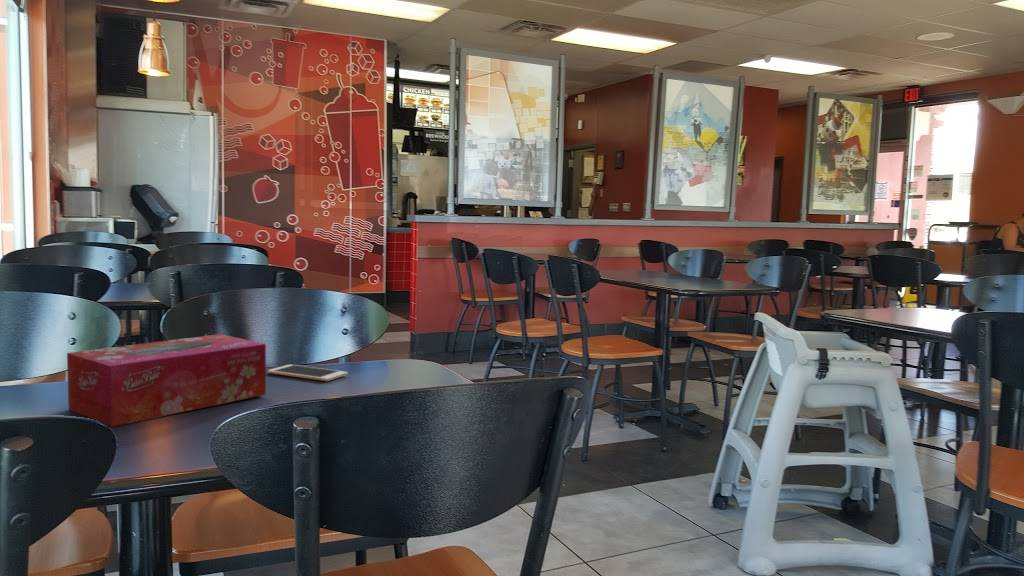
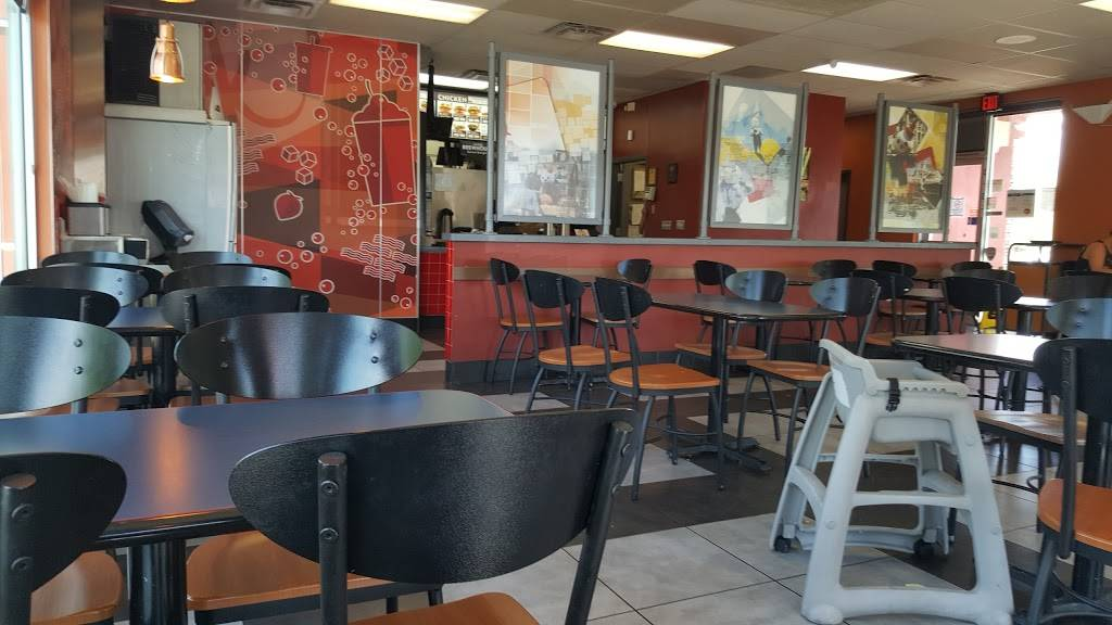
- tissue box (172, 375)
- cell phone (307, 372)
